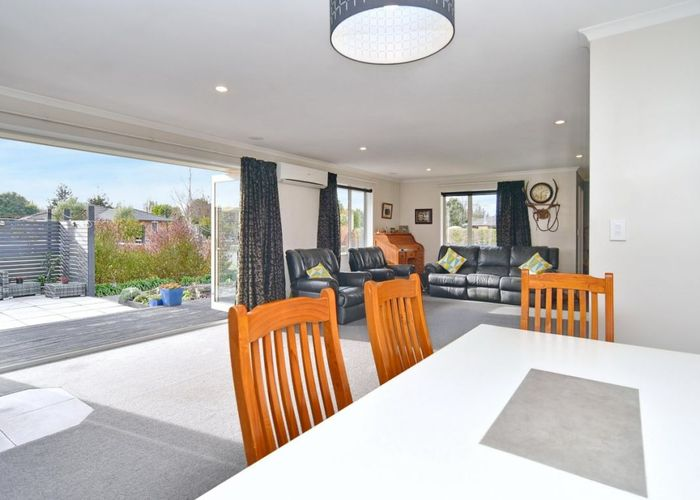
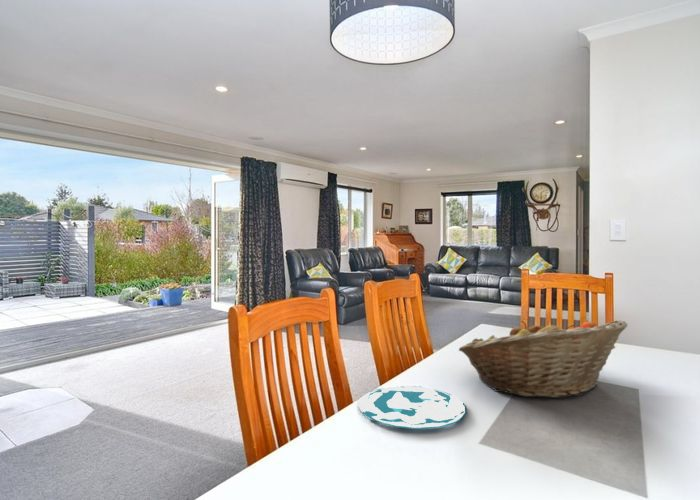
+ plate (411, 400)
+ fruit basket (541, 349)
